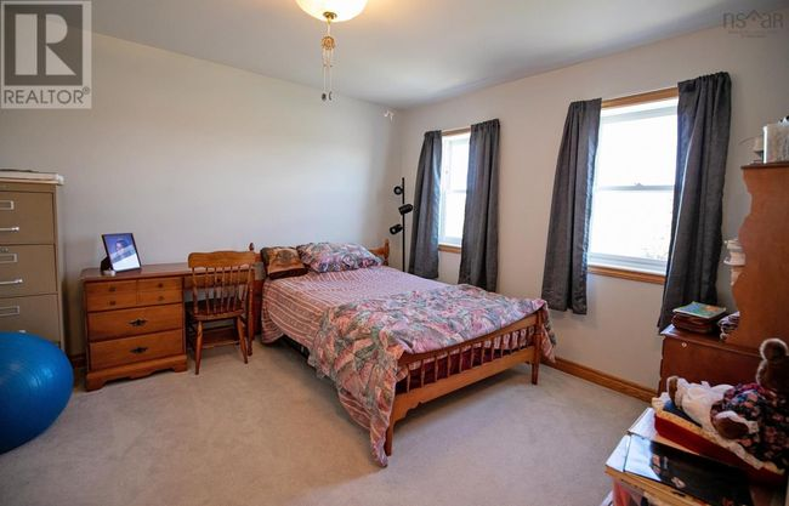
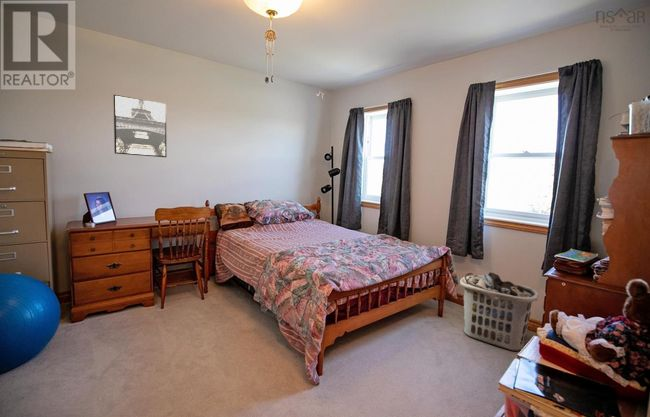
+ clothes hamper (495, 306)
+ wall art (141, 127)
